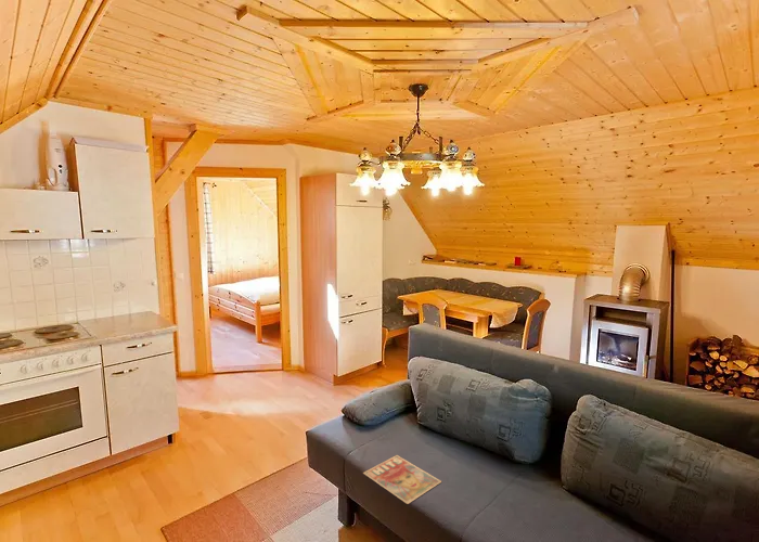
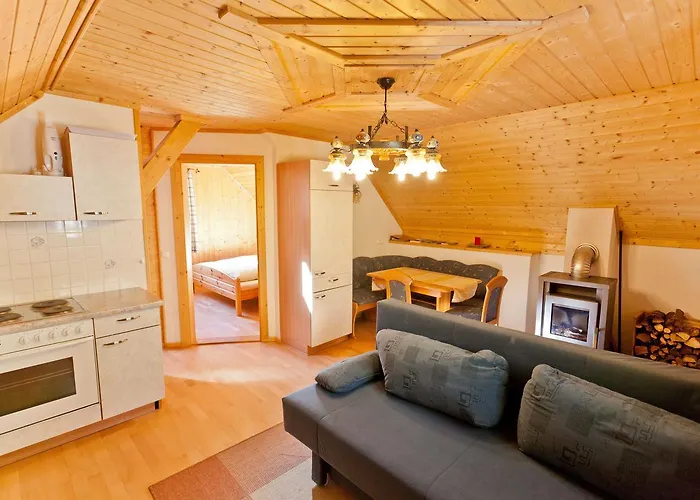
- magazine (401, 477)
